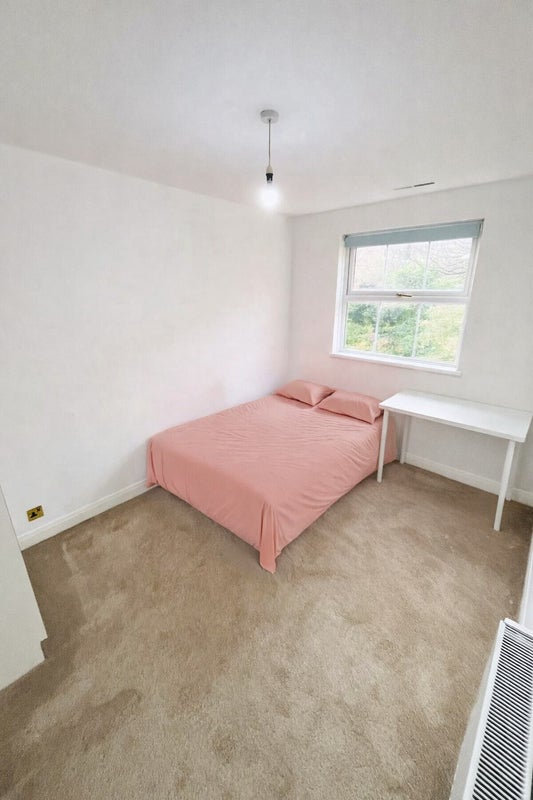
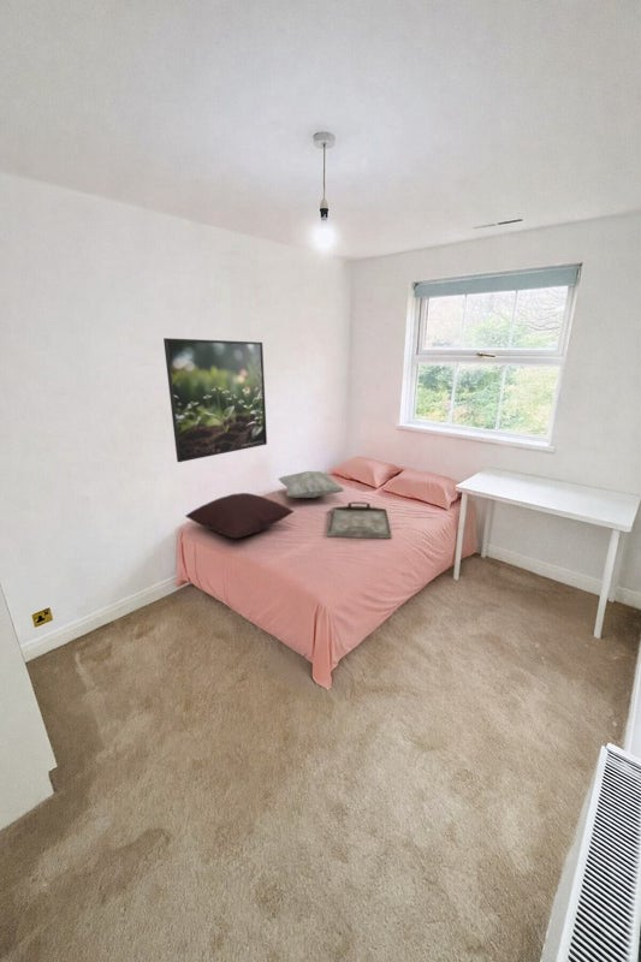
+ decorative pillow (309, 483)
+ serving tray (358, 518)
+ cushion (239, 513)
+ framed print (221, 398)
